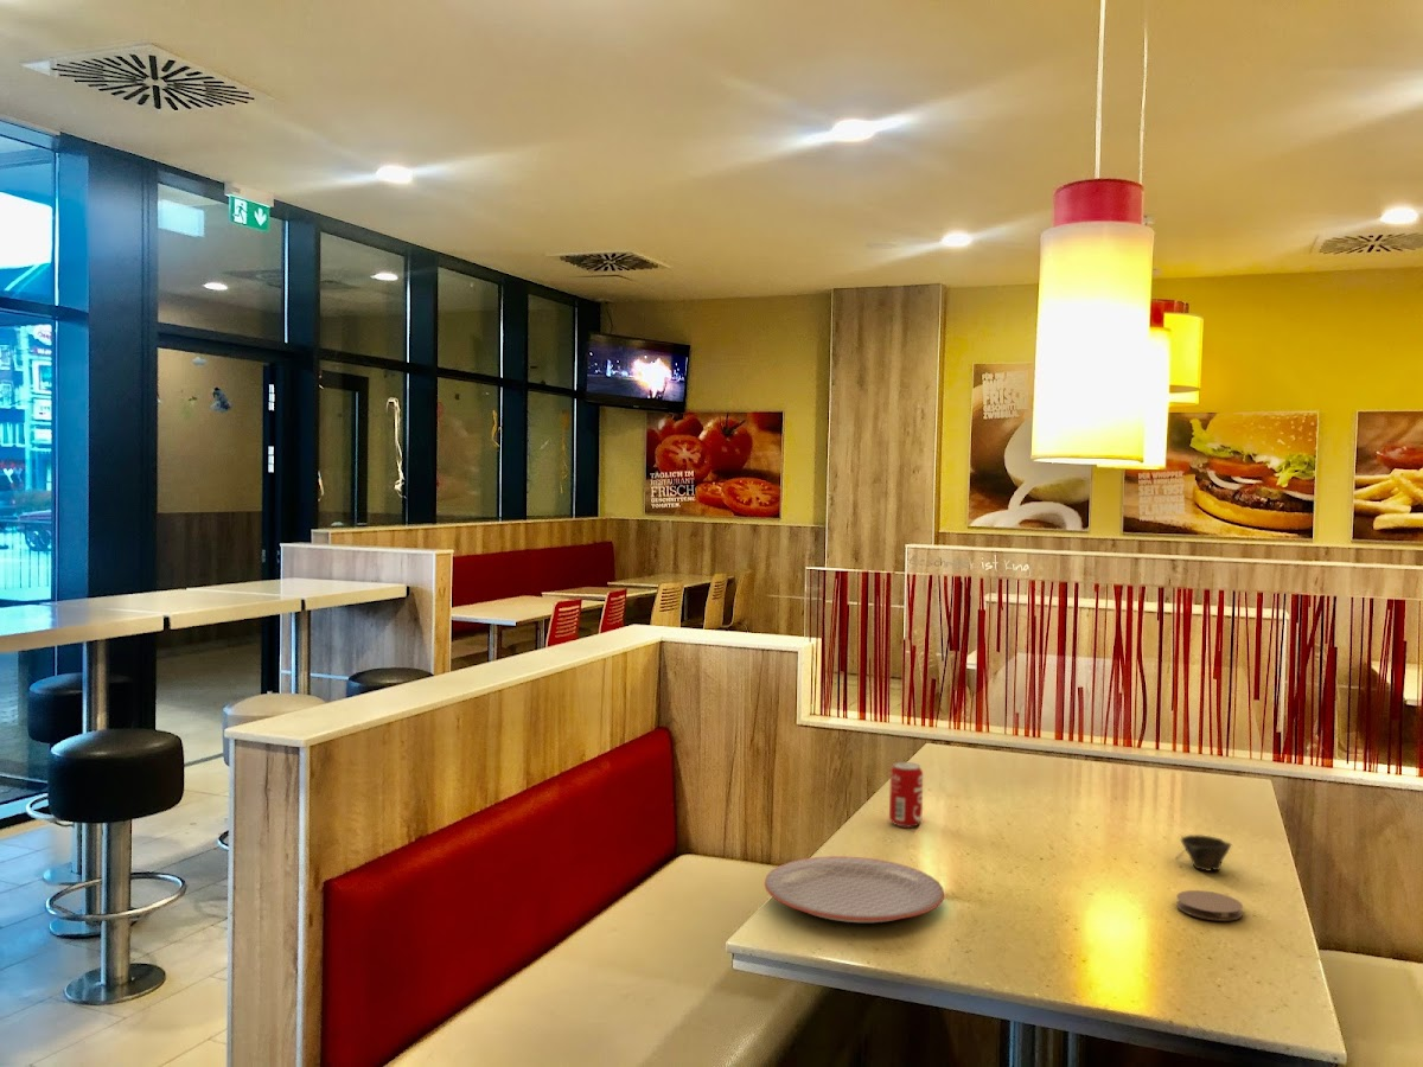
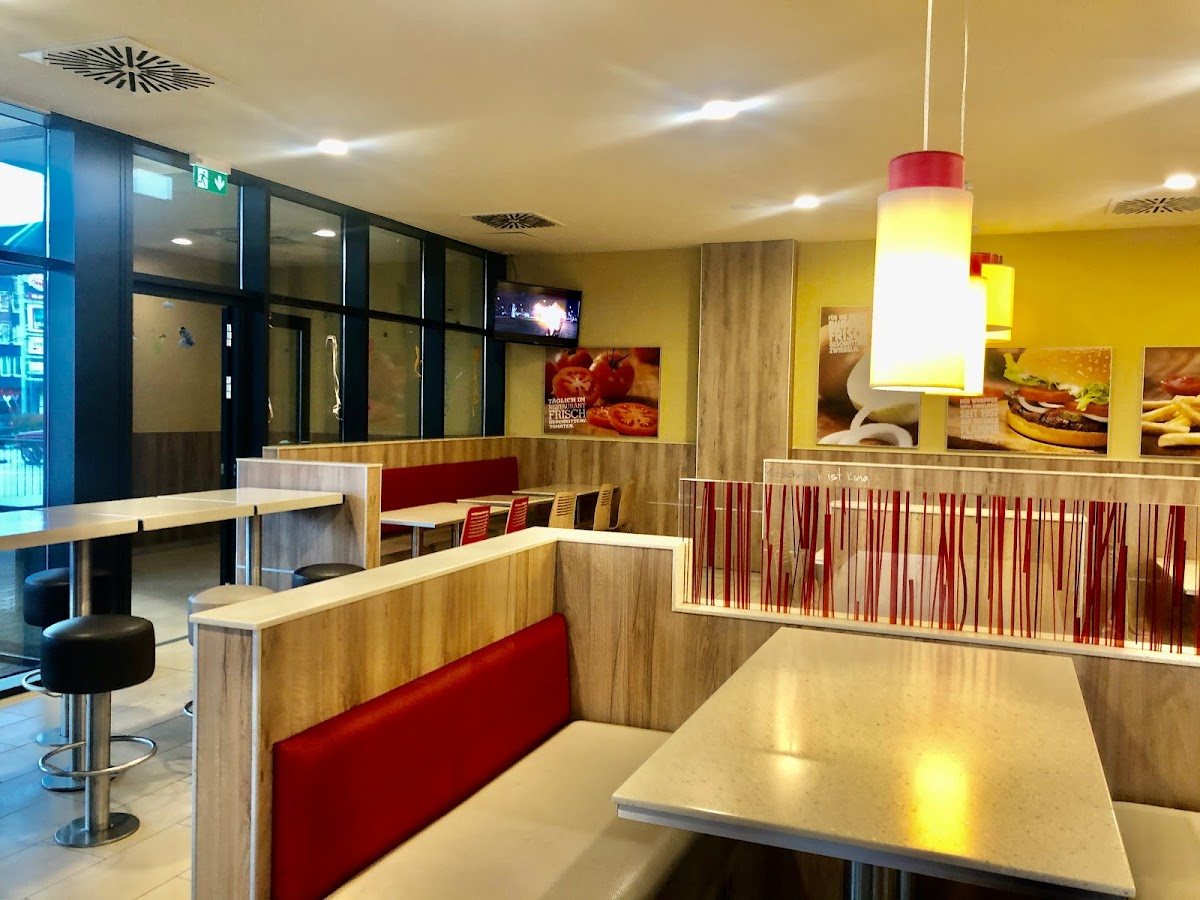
- beverage can (906, 793)
- cup (1202, 854)
- coaster (1208, 905)
- plate (853, 892)
